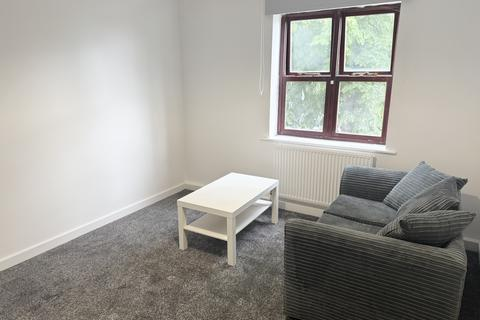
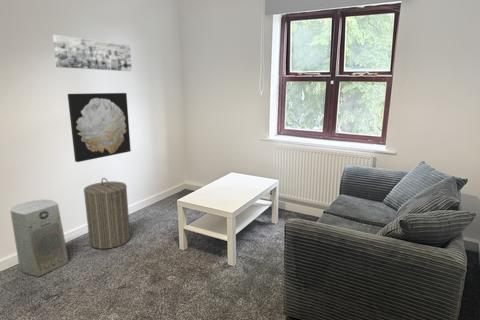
+ wall art (96, 55)
+ wall art (102, 125)
+ laundry hamper (107, 209)
+ fan (37, 235)
